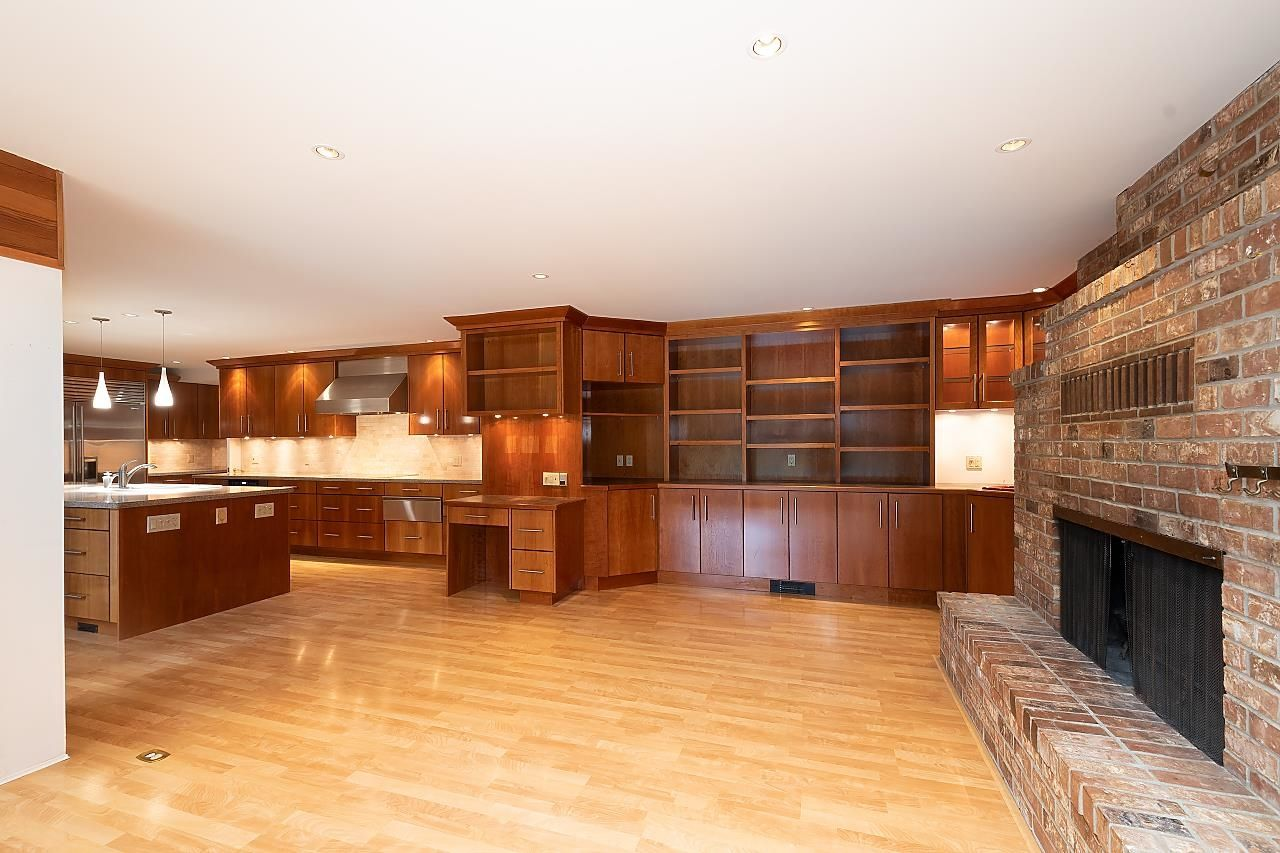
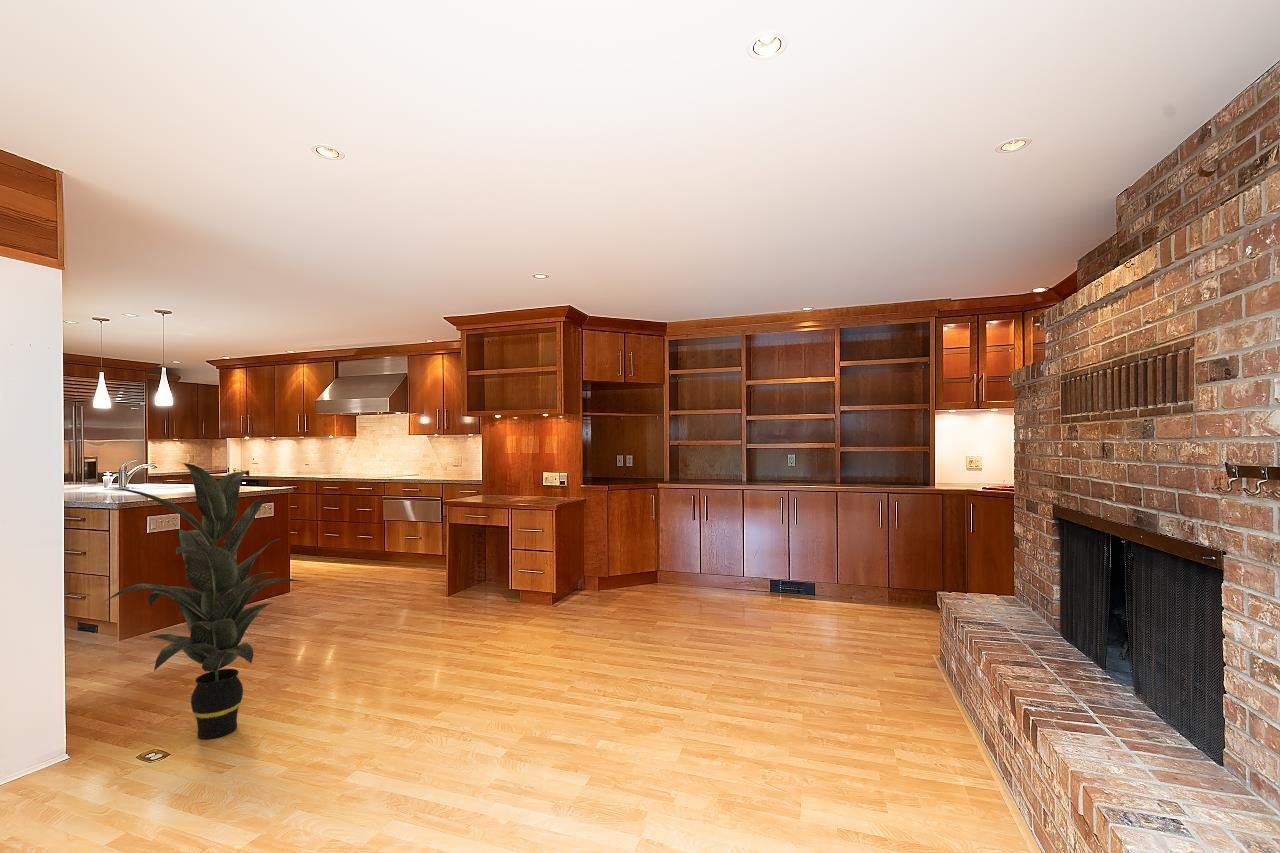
+ indoor plant (202, 597)
